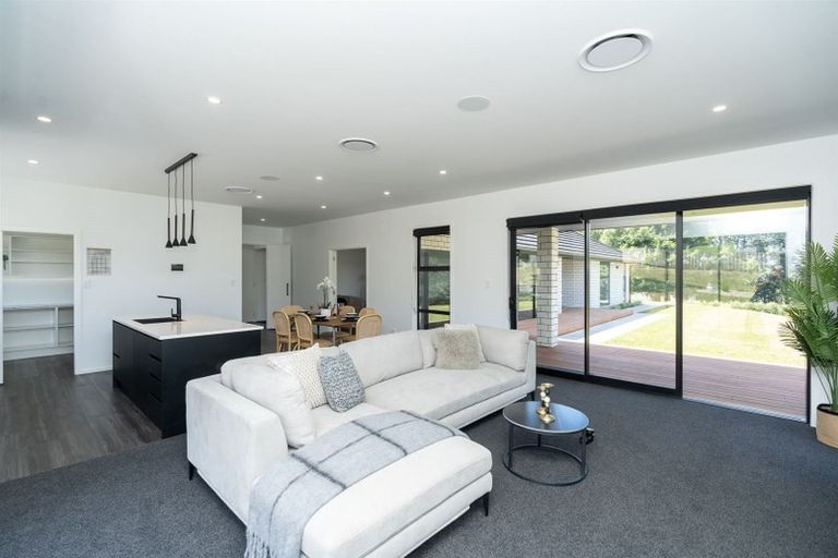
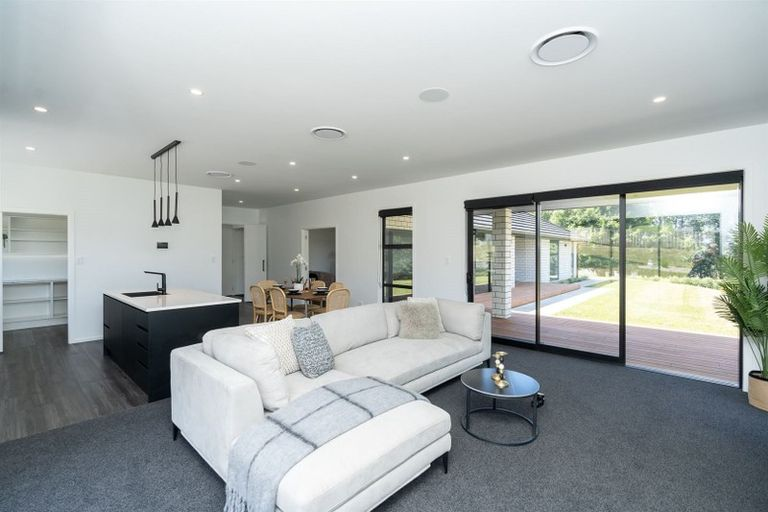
- calendar (98, 258)
